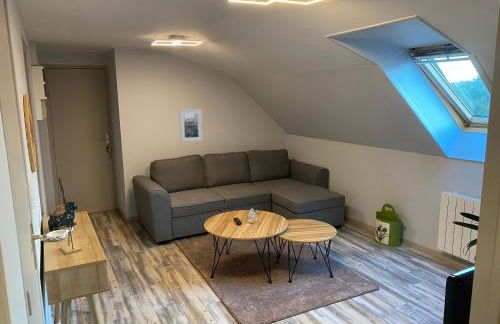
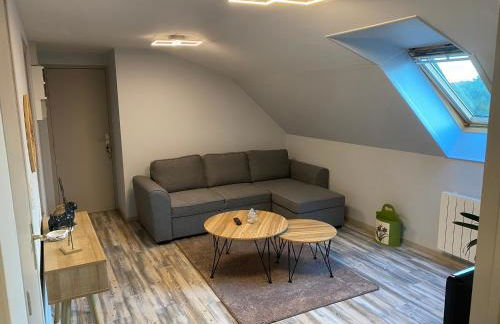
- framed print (191, 125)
